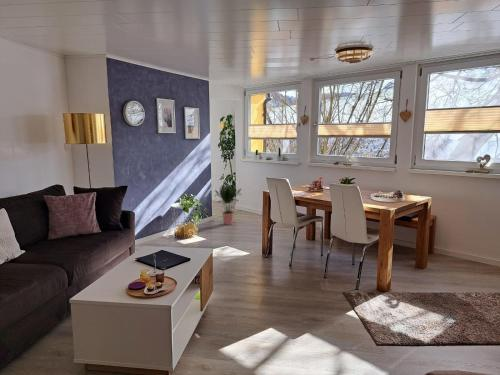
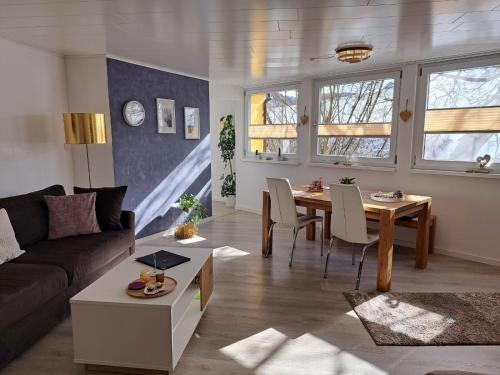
- potted plant (226, 204)
